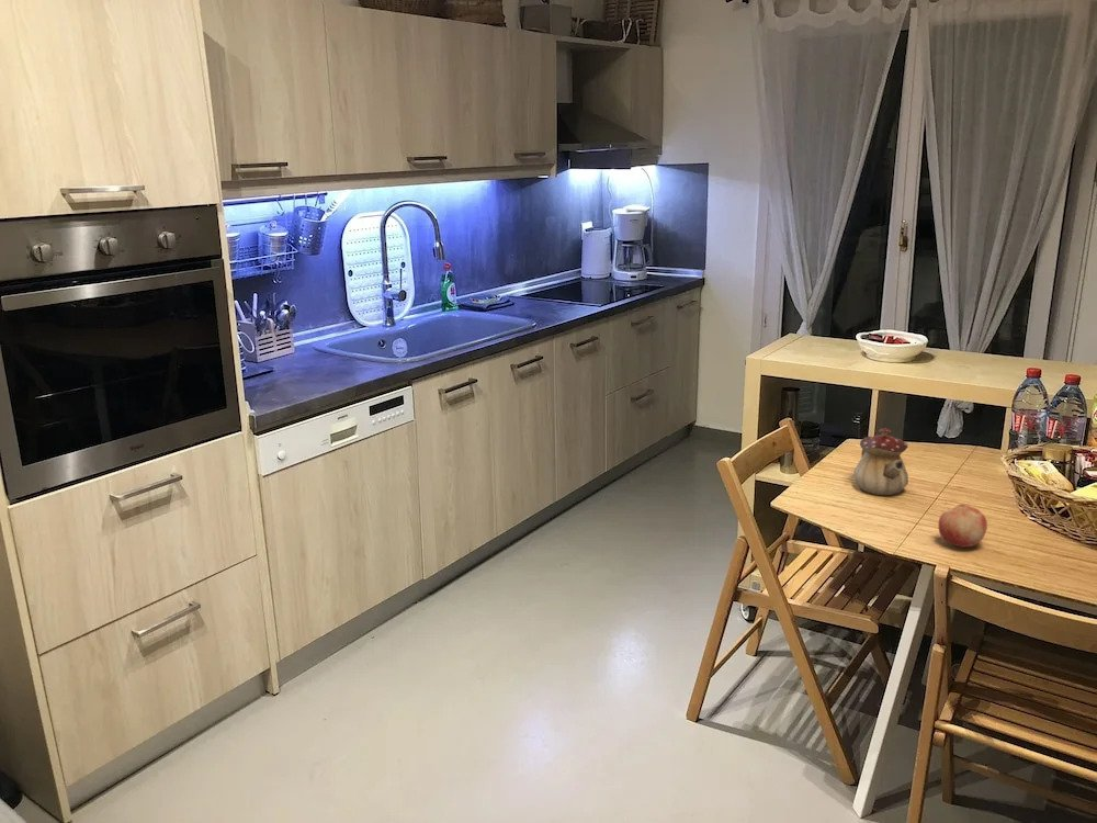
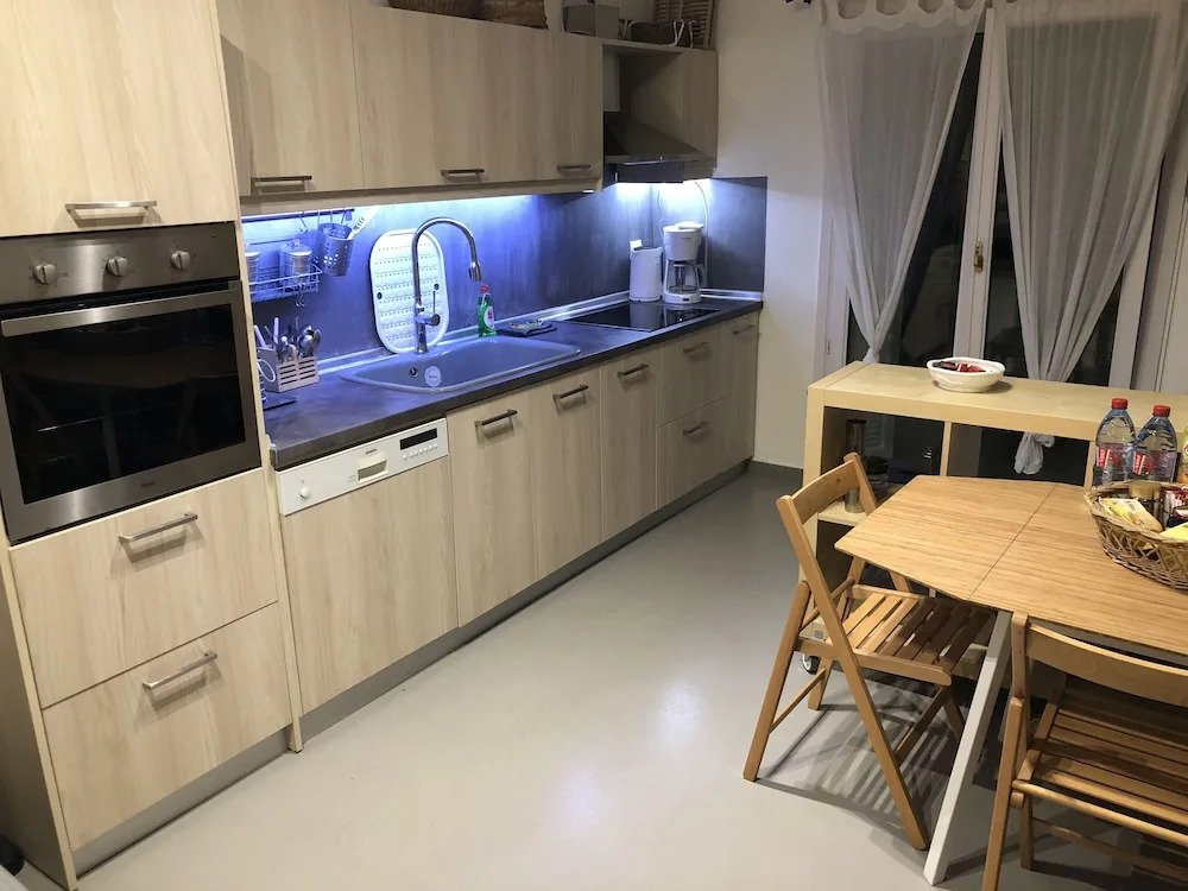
- fruit (962, 526)
- teapot (880, 456)
